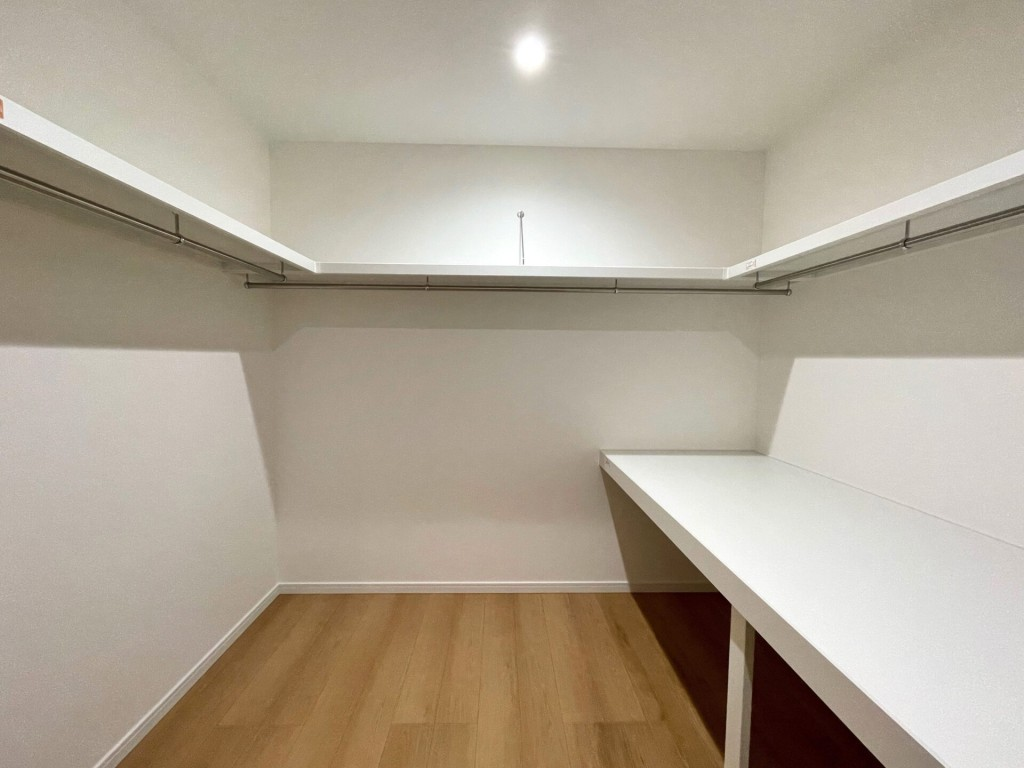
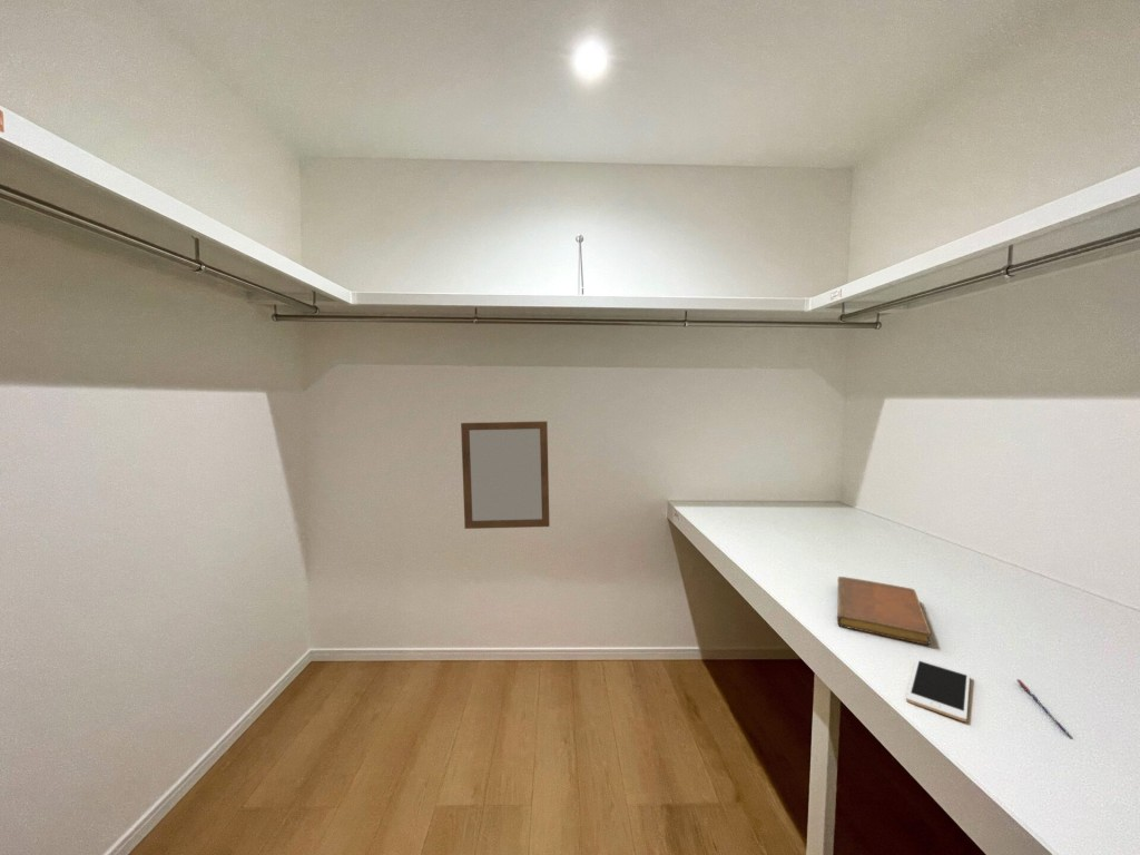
+ cell phone (938, 686)
+ home mirror (505, 474)
+ notebook (877, 606)
+ pen (1041, 705)
